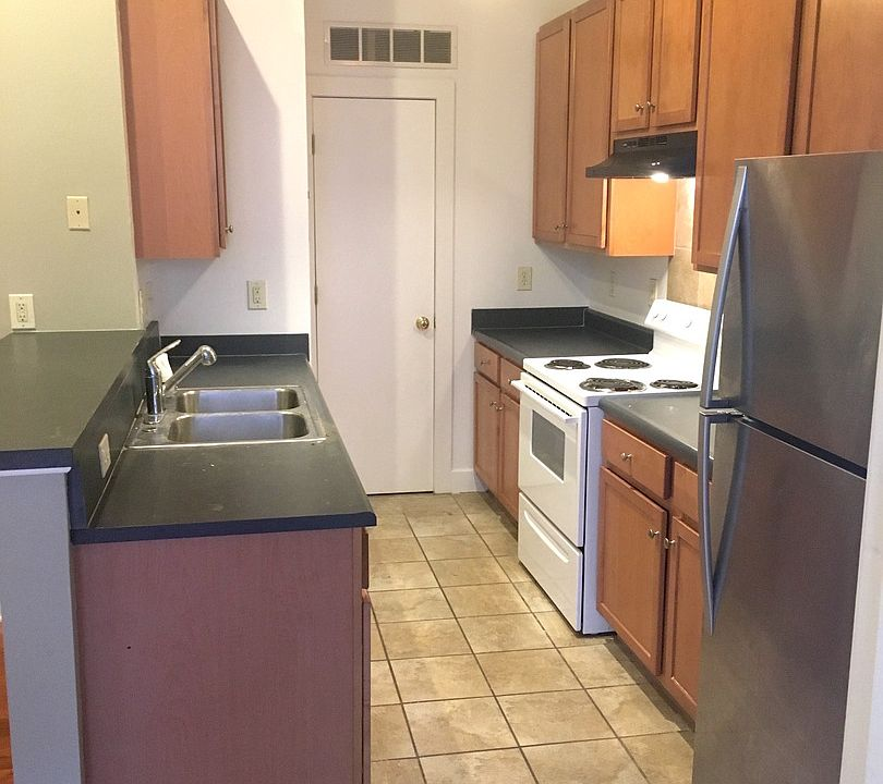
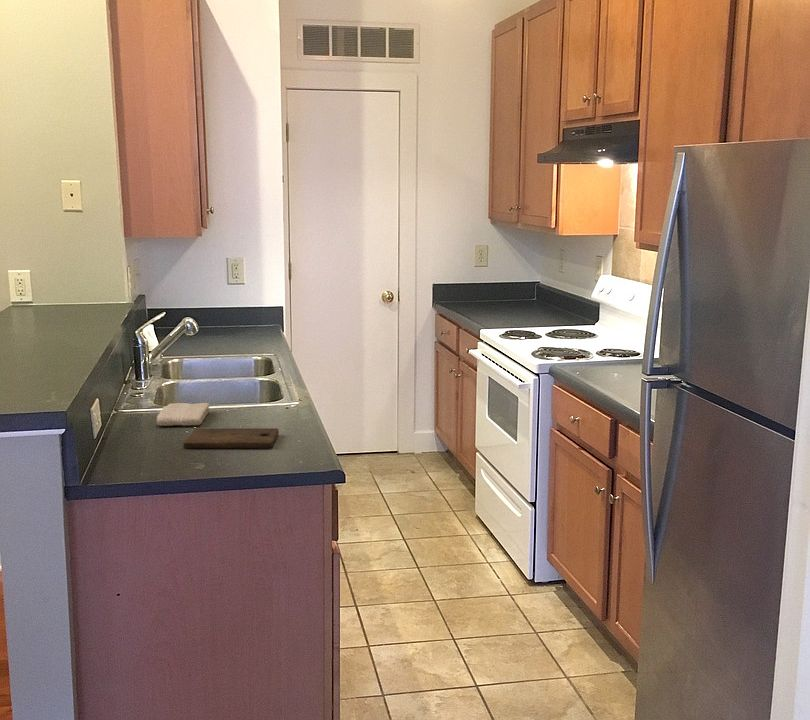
+ cutting board (232, 438)
+ washcloth (184, 413)
